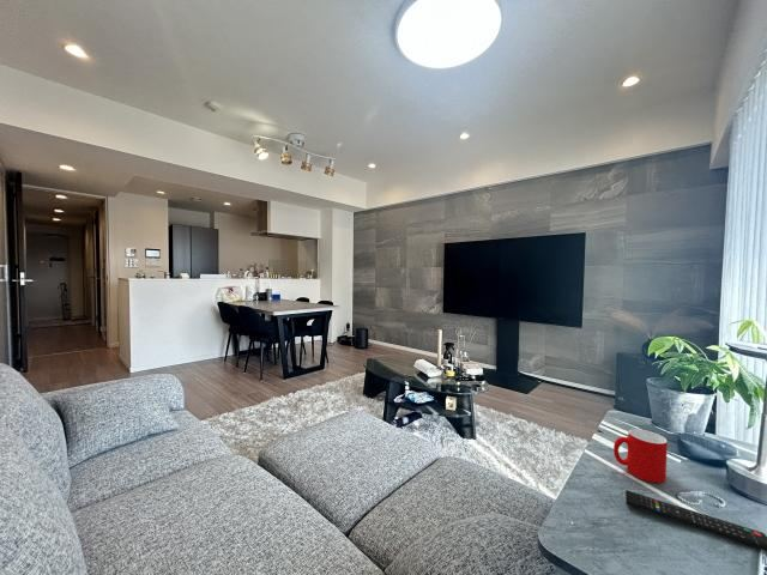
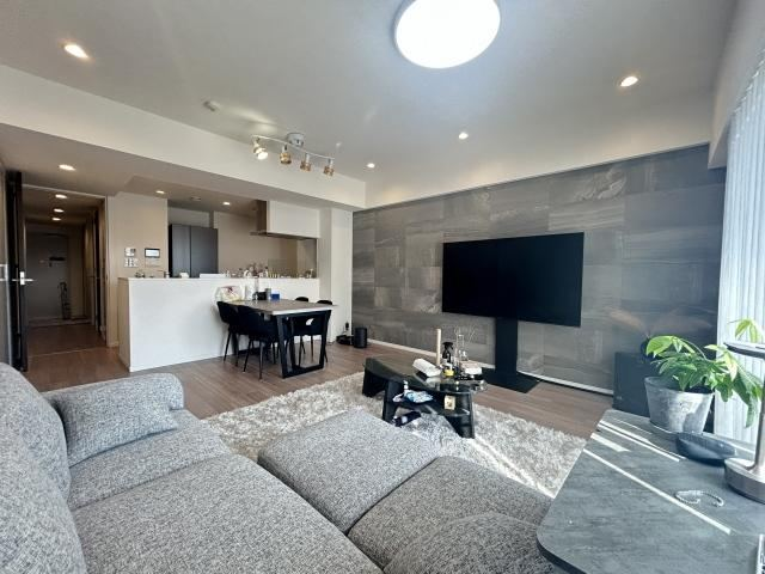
- cup (639, 453)
- remote control (691, 519)
